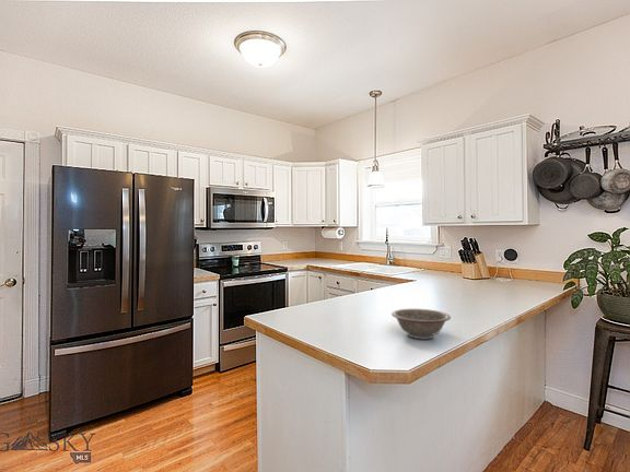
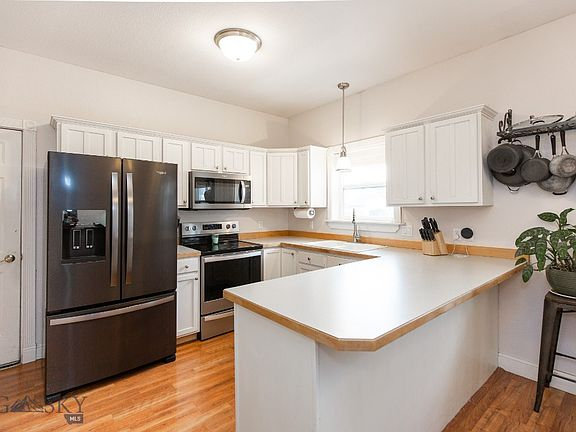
- decorative bowl (420, 324)
